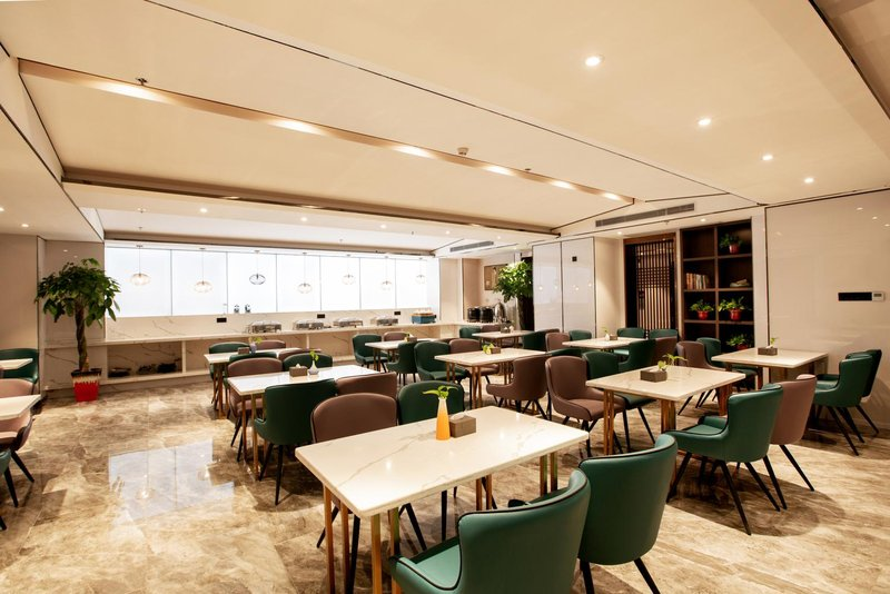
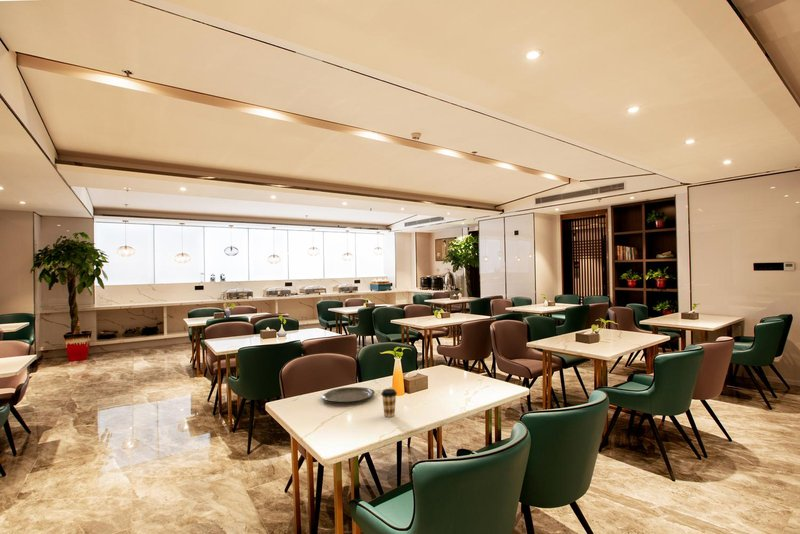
+ plate (348, 395)
+ coffee cup (389, 402)
